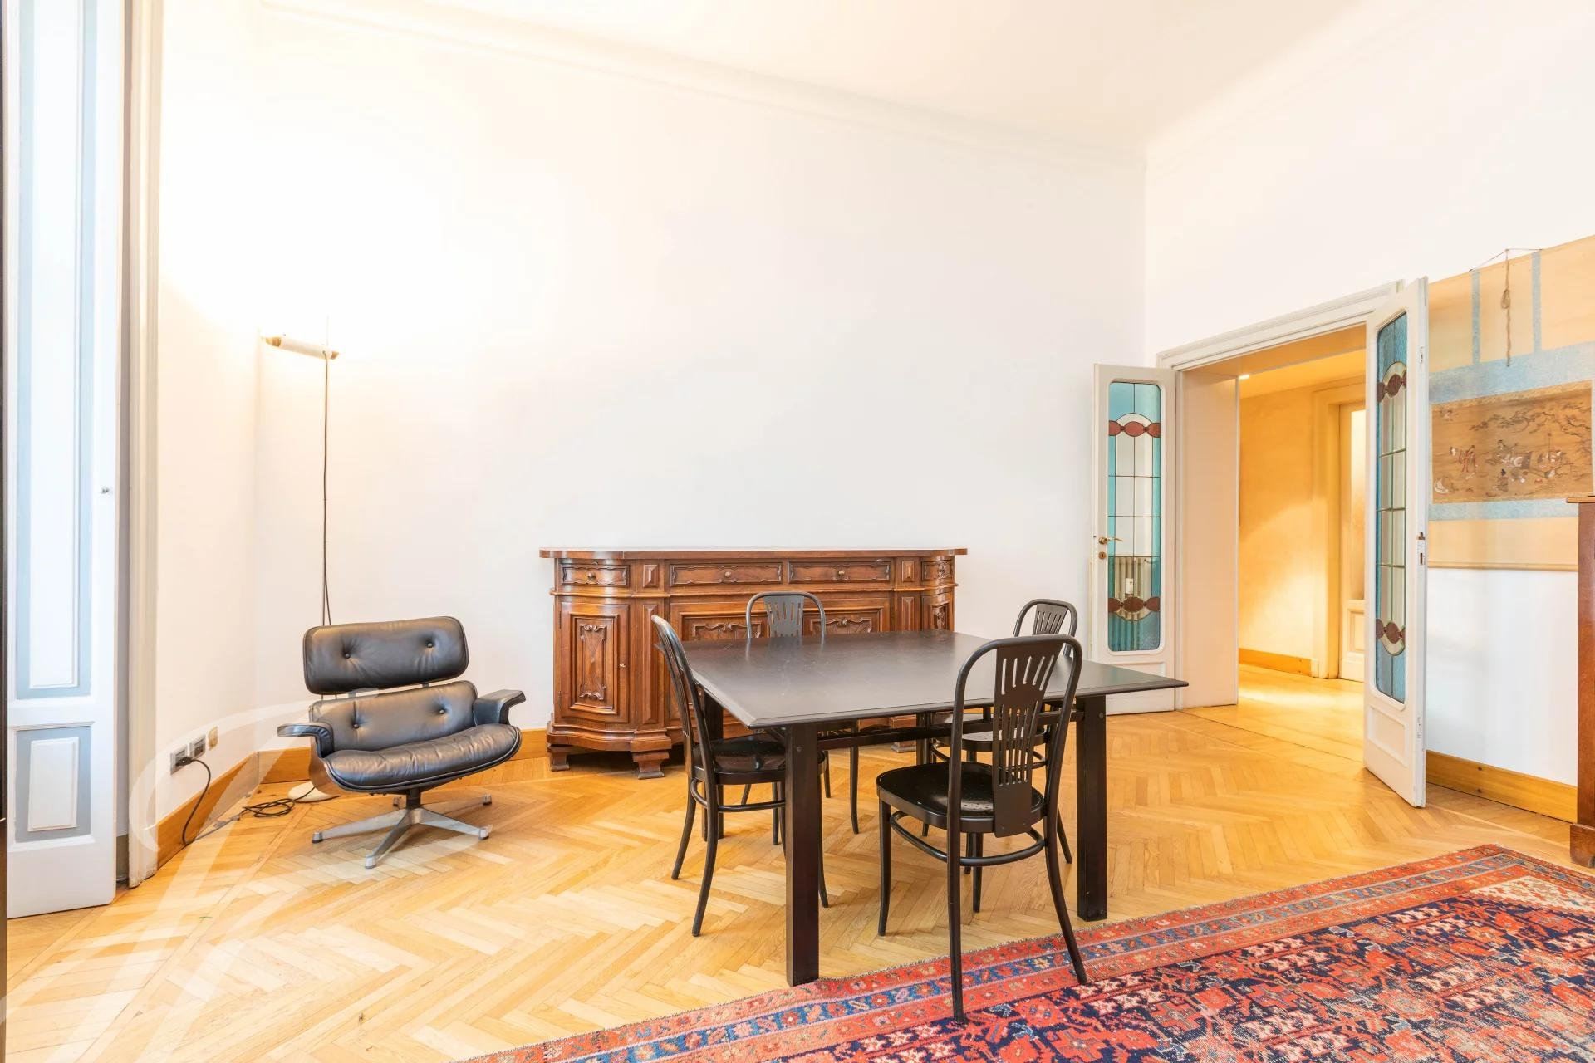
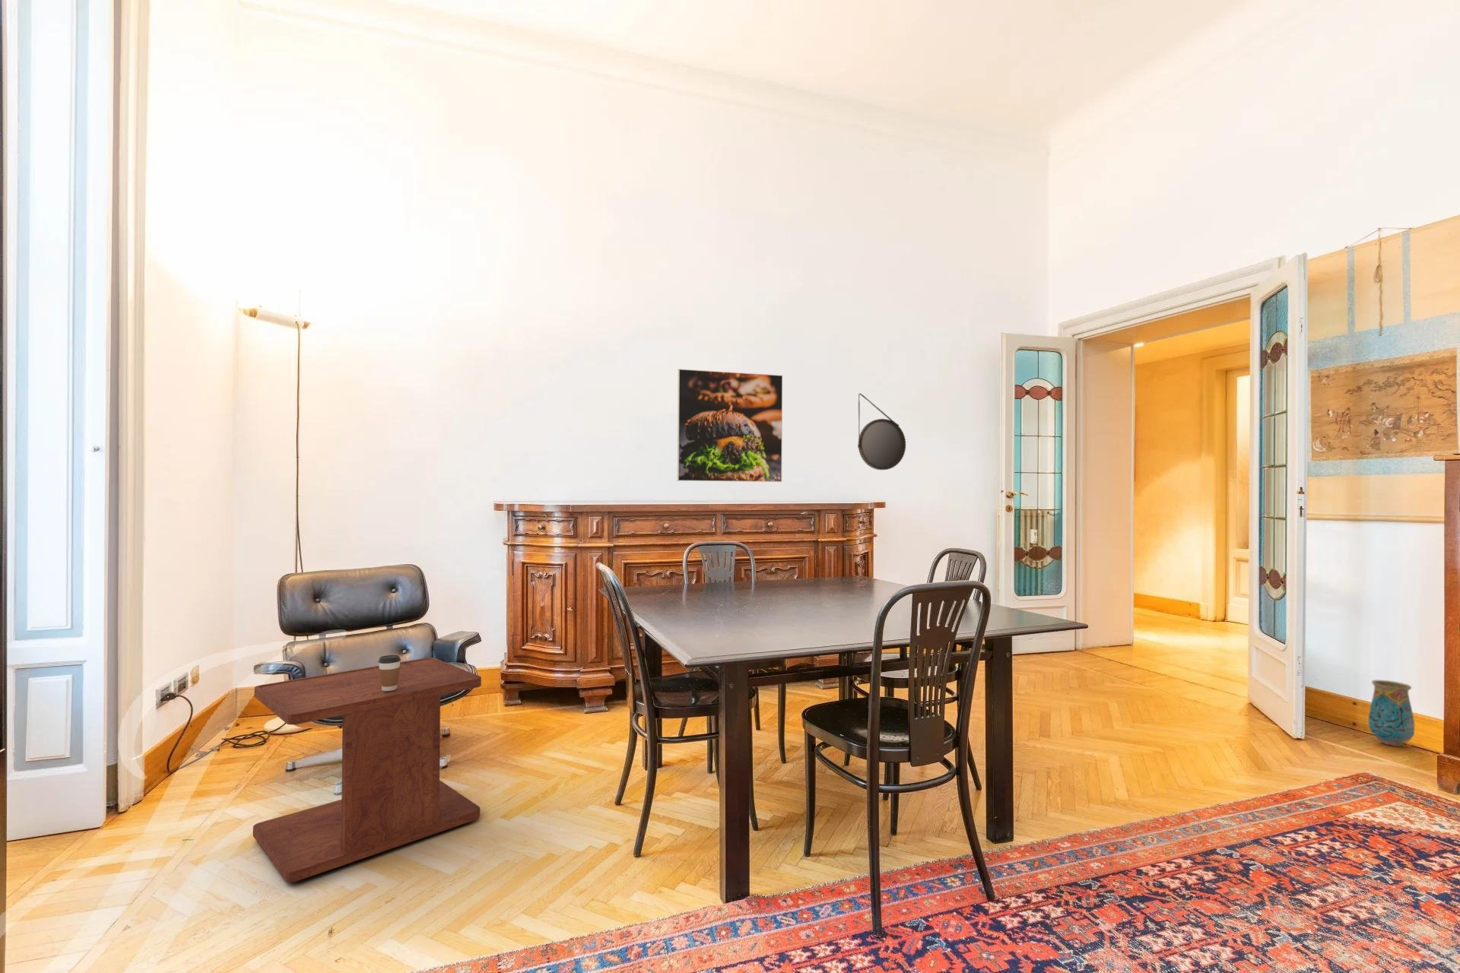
+ vase (1390, 713)
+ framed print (731, 427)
+ home mirror (881, 432)
+ side table (370, 756)
+ coffee cup (389, 672)
